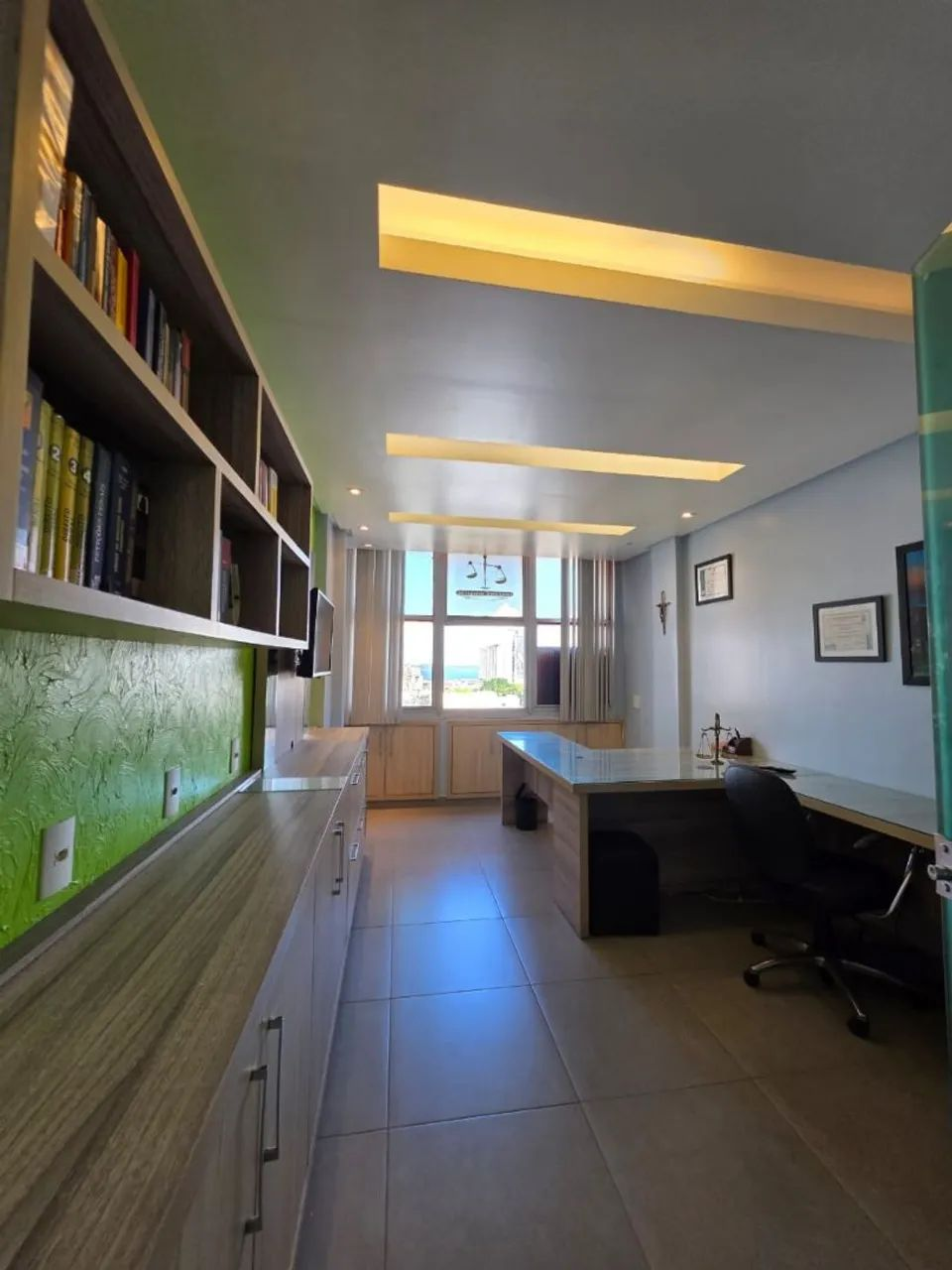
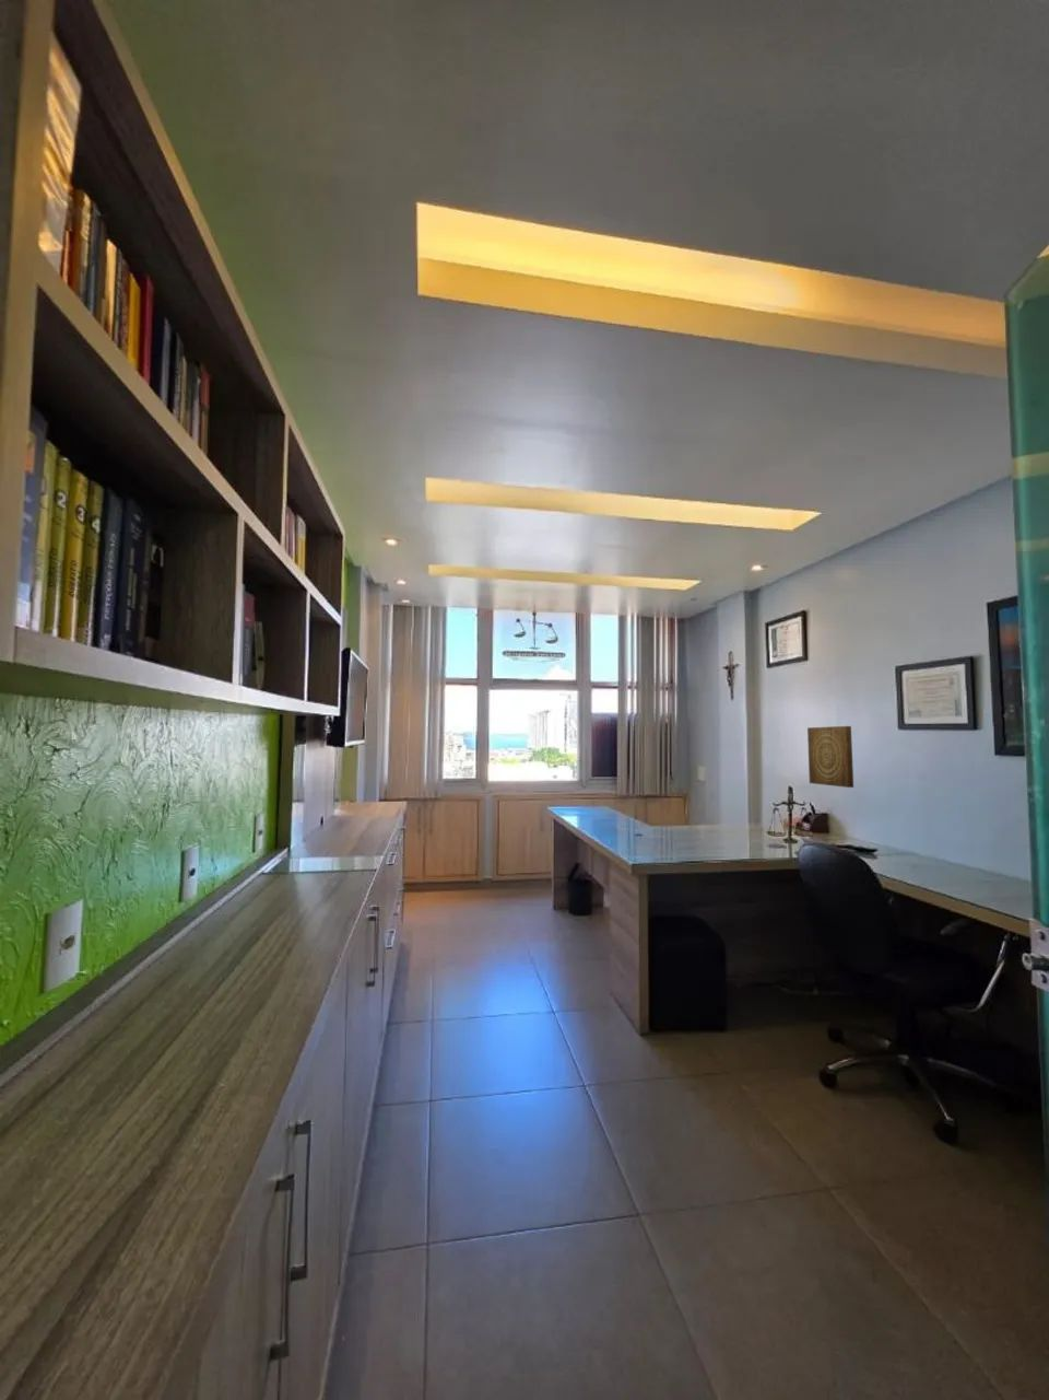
+ wall art (829, 756)
